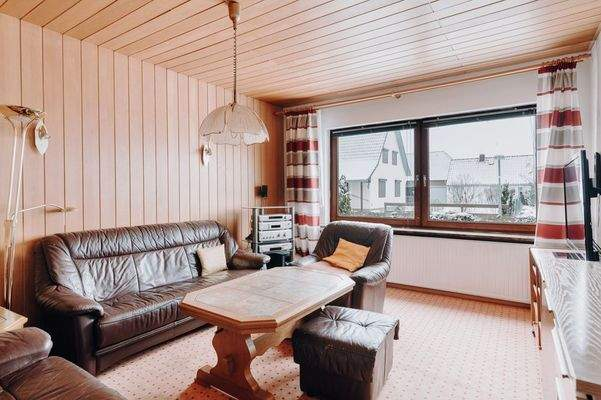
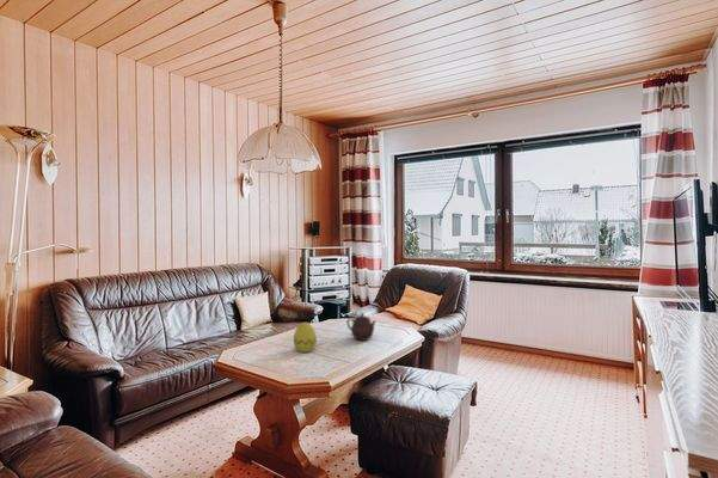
+ decorative egg (305, 336)
+ teapot (361, 325)
